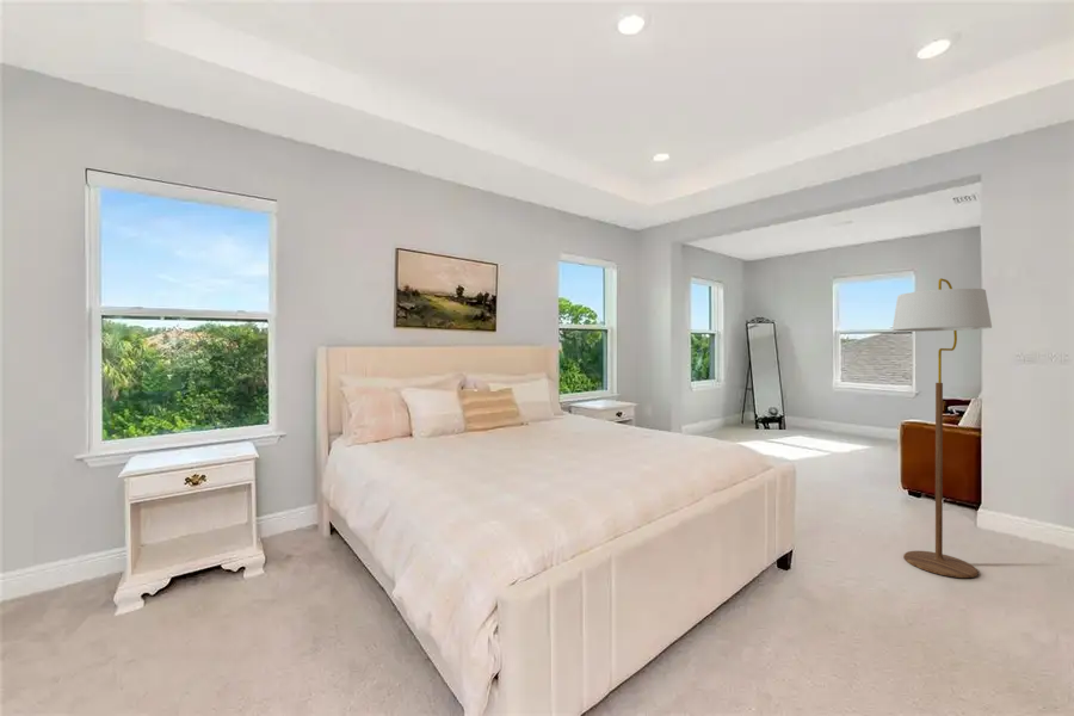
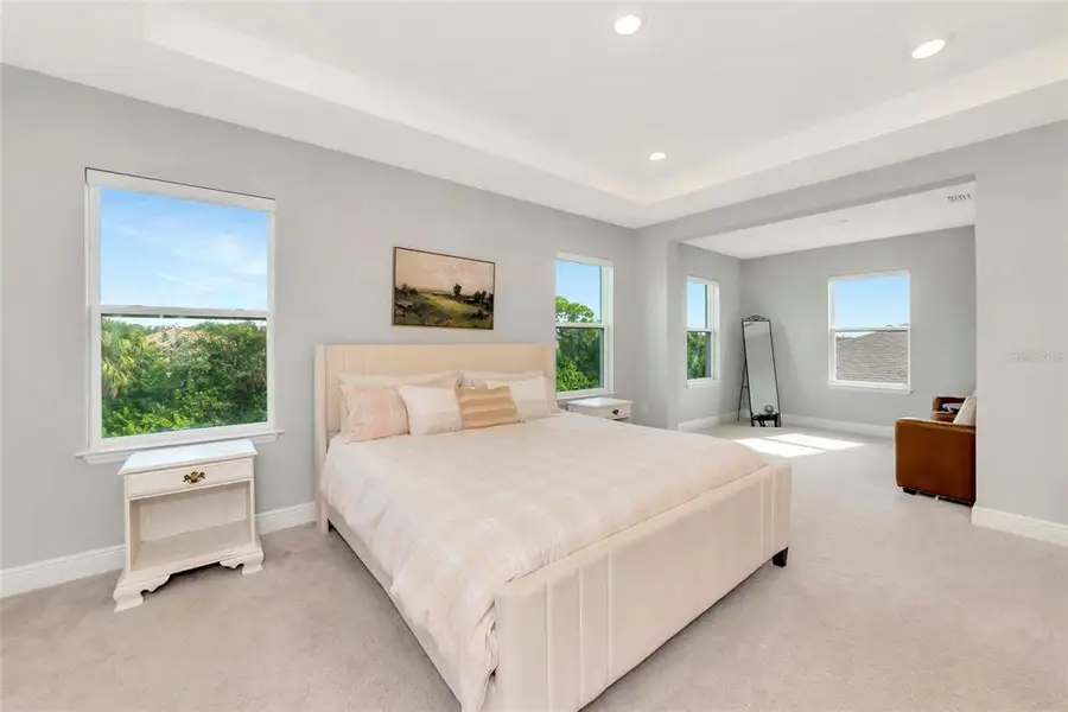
- floor lamp (940, 420)
